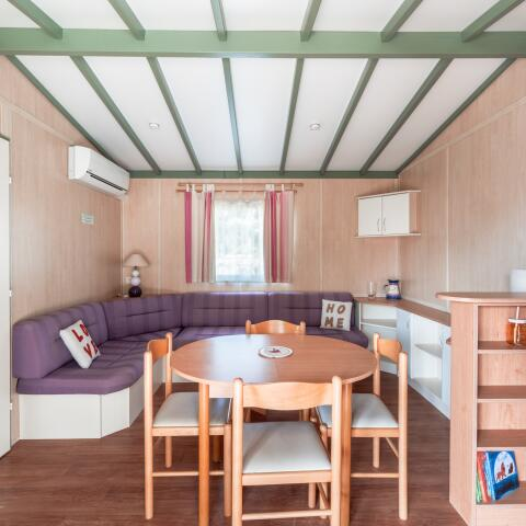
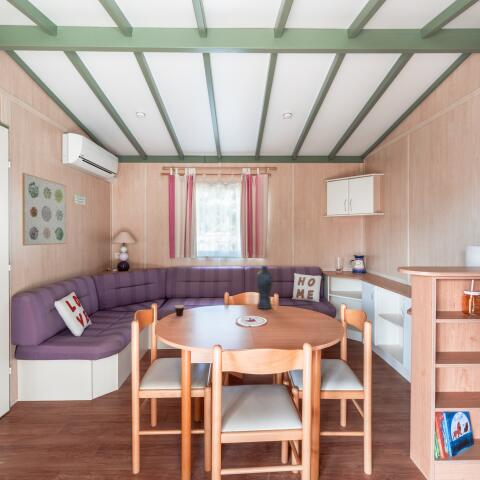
+ vase (264, 286)
+ cup (183, 307)
+ wall art (46, 212)
